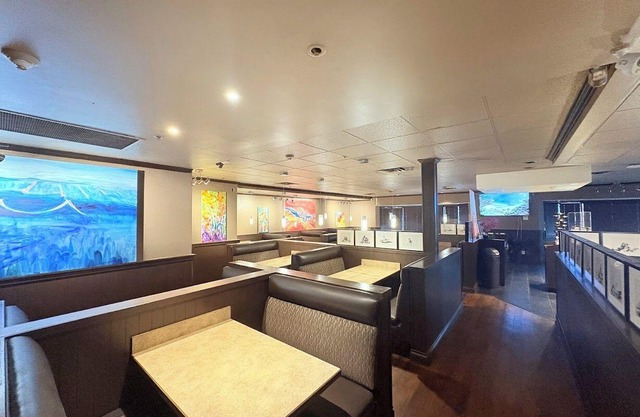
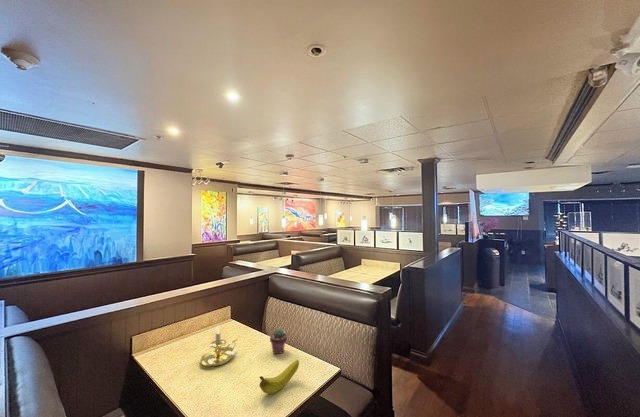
+ fruit (278, 376)
+ candle holder (220, 340)
+ potted succulent (278, 339)
